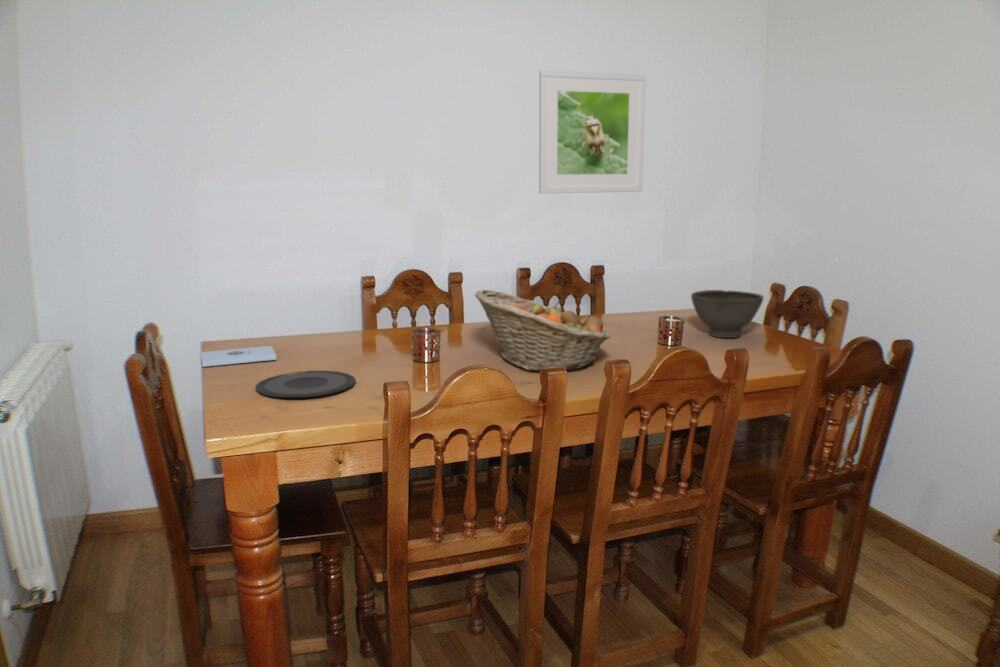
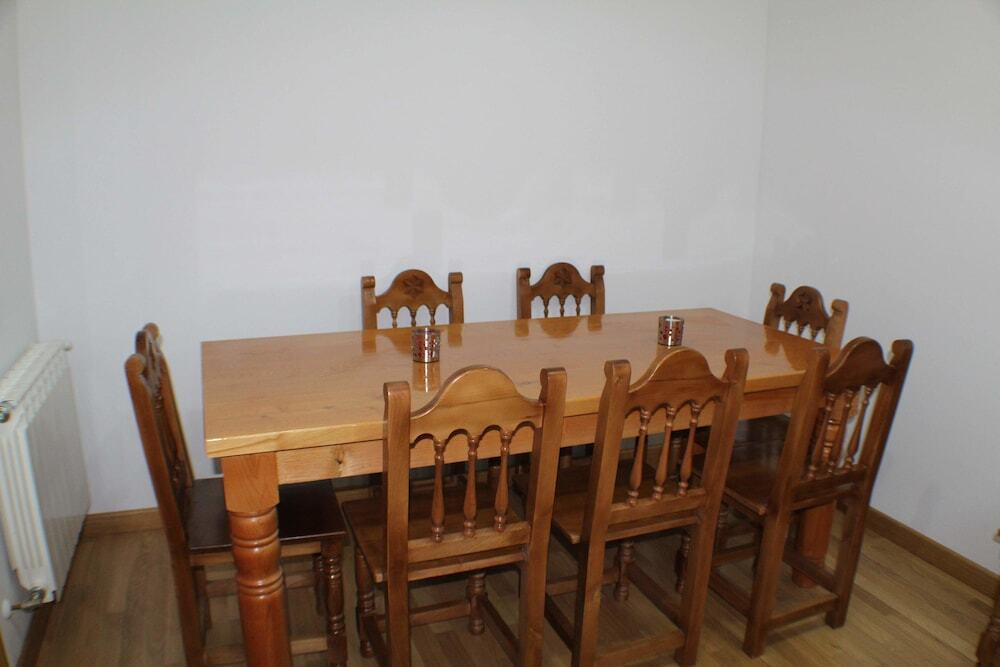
- fruit basket (540, 325)
- plate (306, 383)
- bowl (725, 314)
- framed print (592, 133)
- notepad (238, 355)
